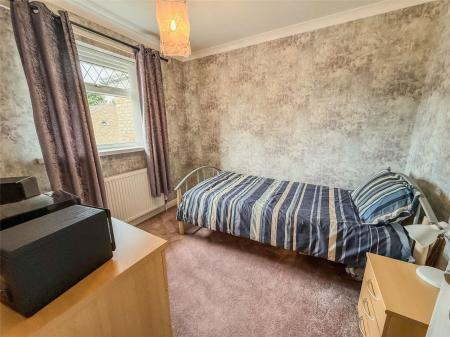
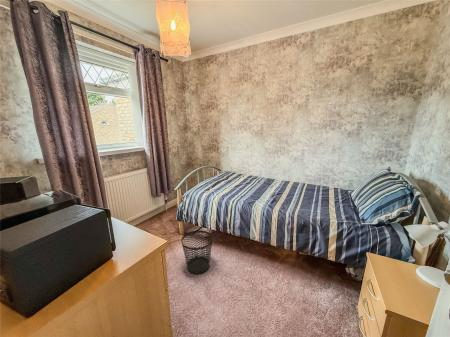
+ wastebasket (197, 252)
